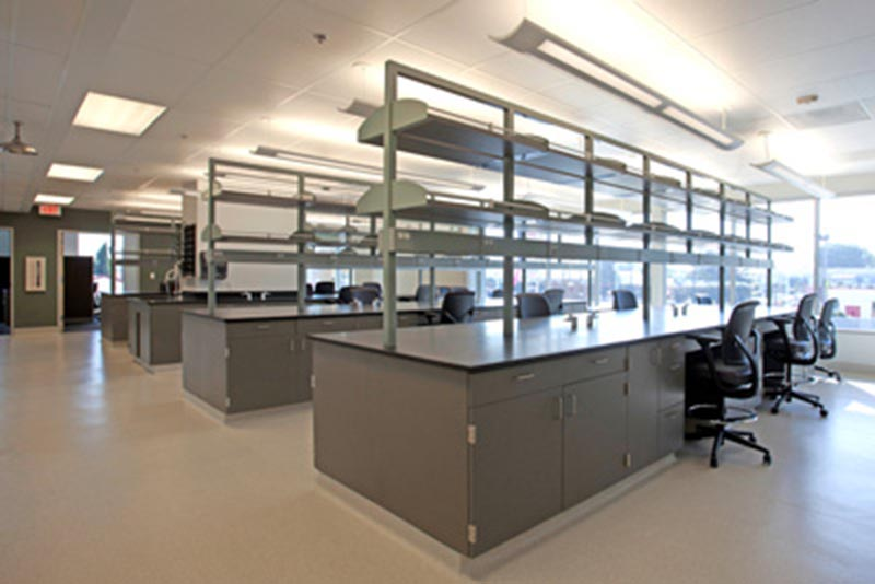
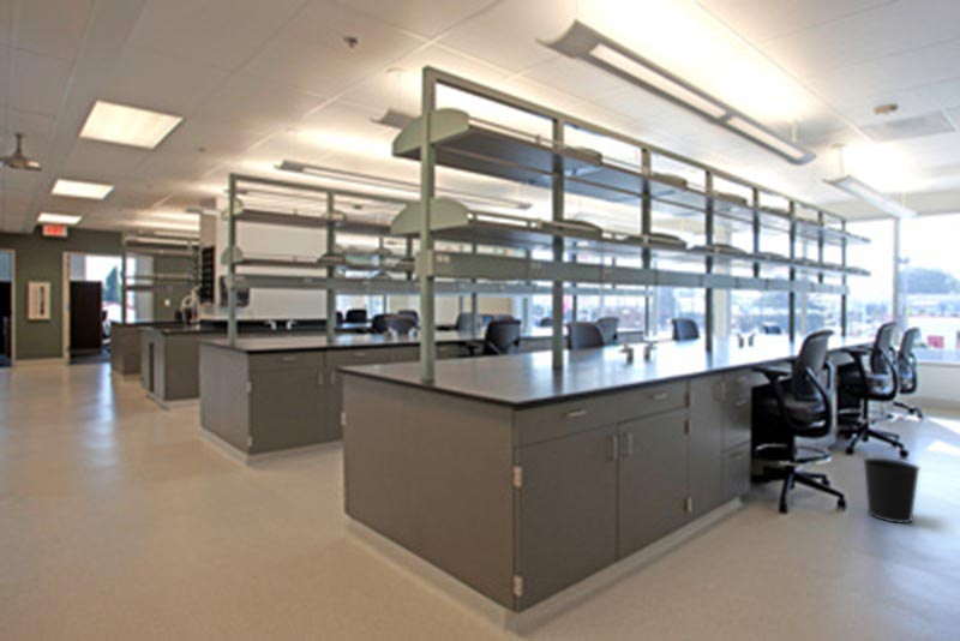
+ wastebasket (889, 490)
